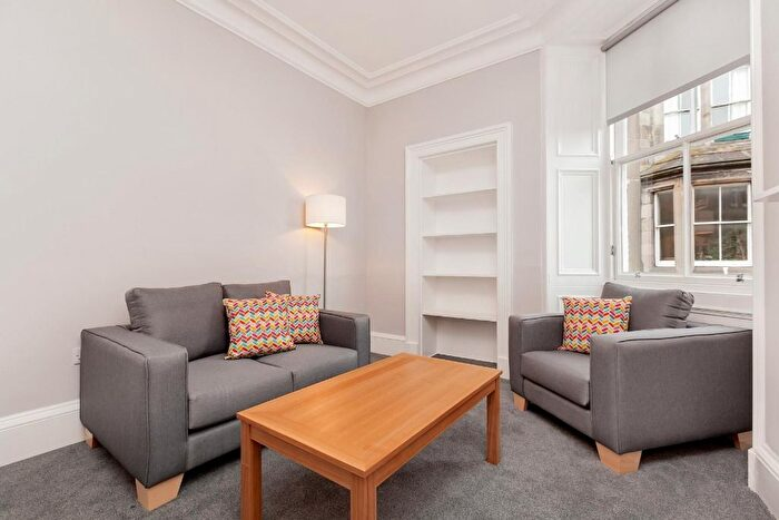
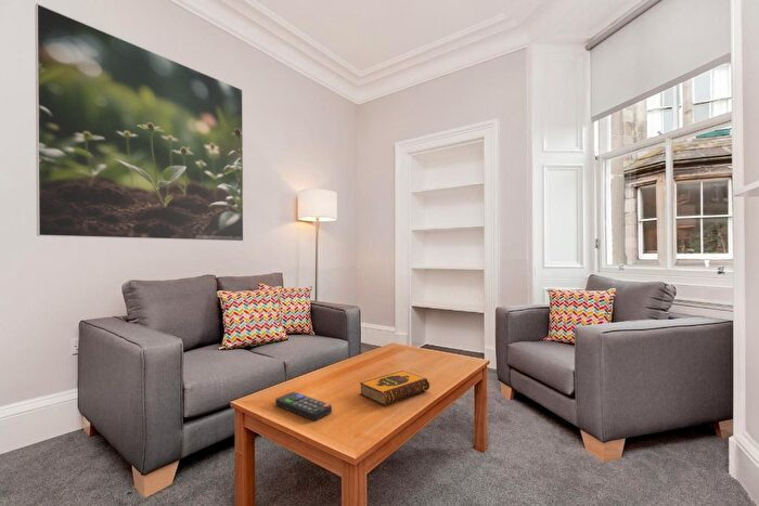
+ remote control (303, 404)
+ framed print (160, 147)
+ hardback book (395, 386)
